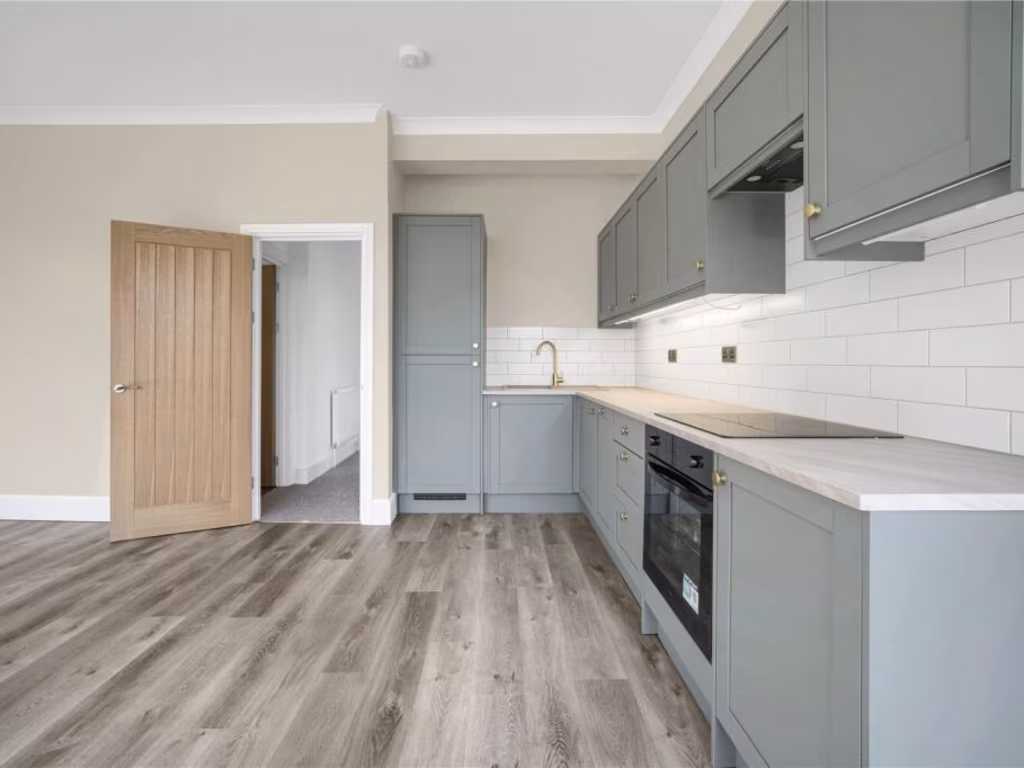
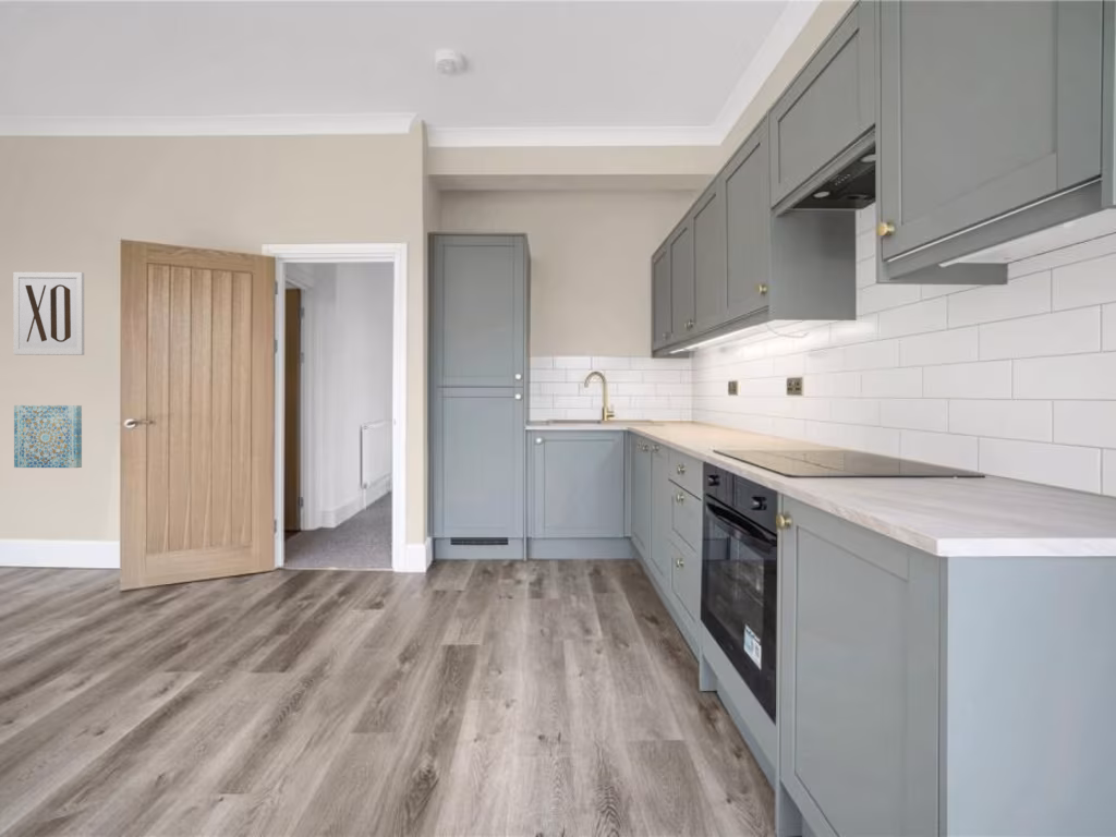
+ wall art (48, 436)
+ wall art (48, 313)
